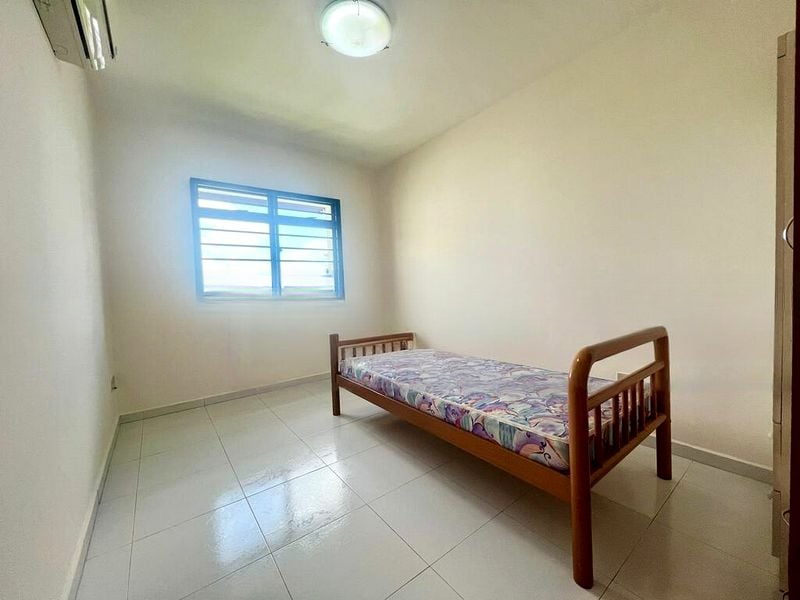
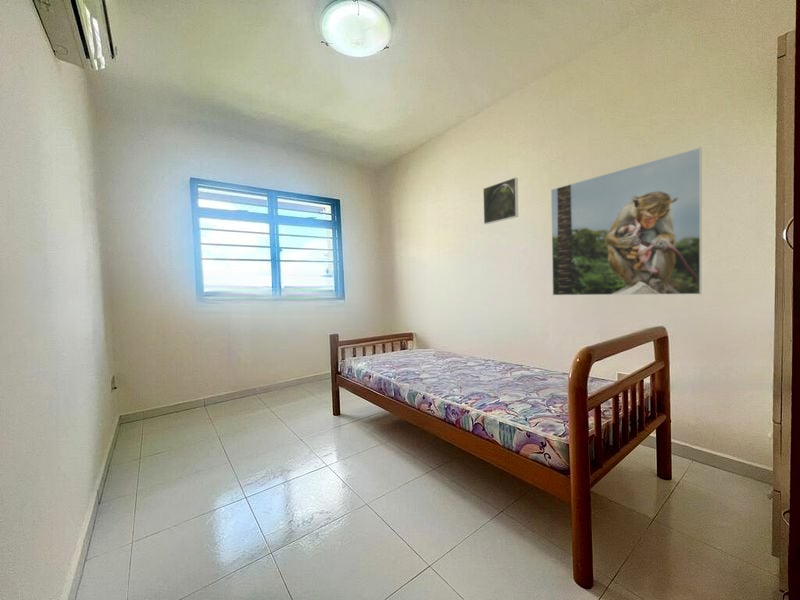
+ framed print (614, 234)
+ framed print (499, 202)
